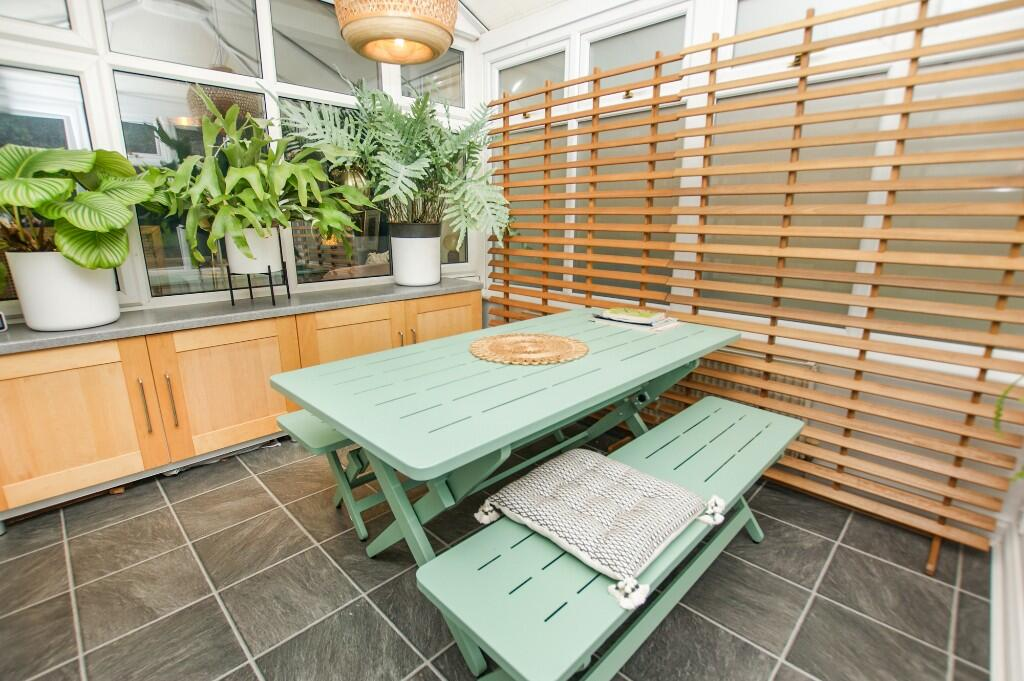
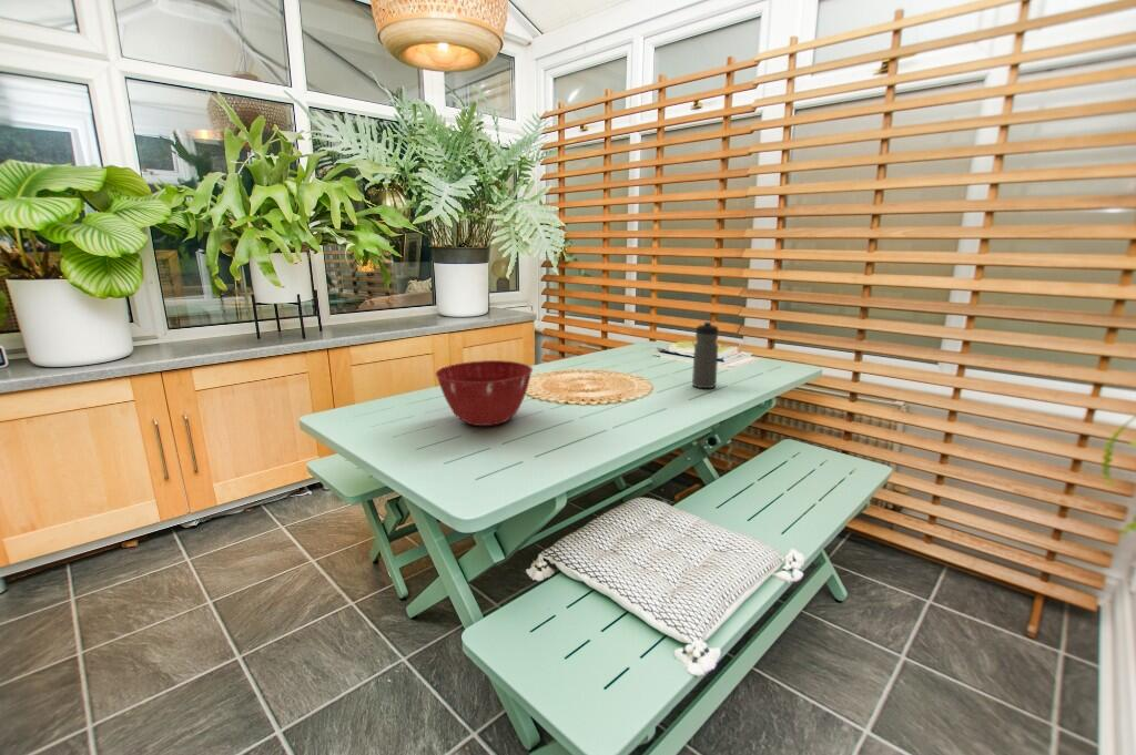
+ mixing bowl (485, 395)
+ water bottle (706, 354)
